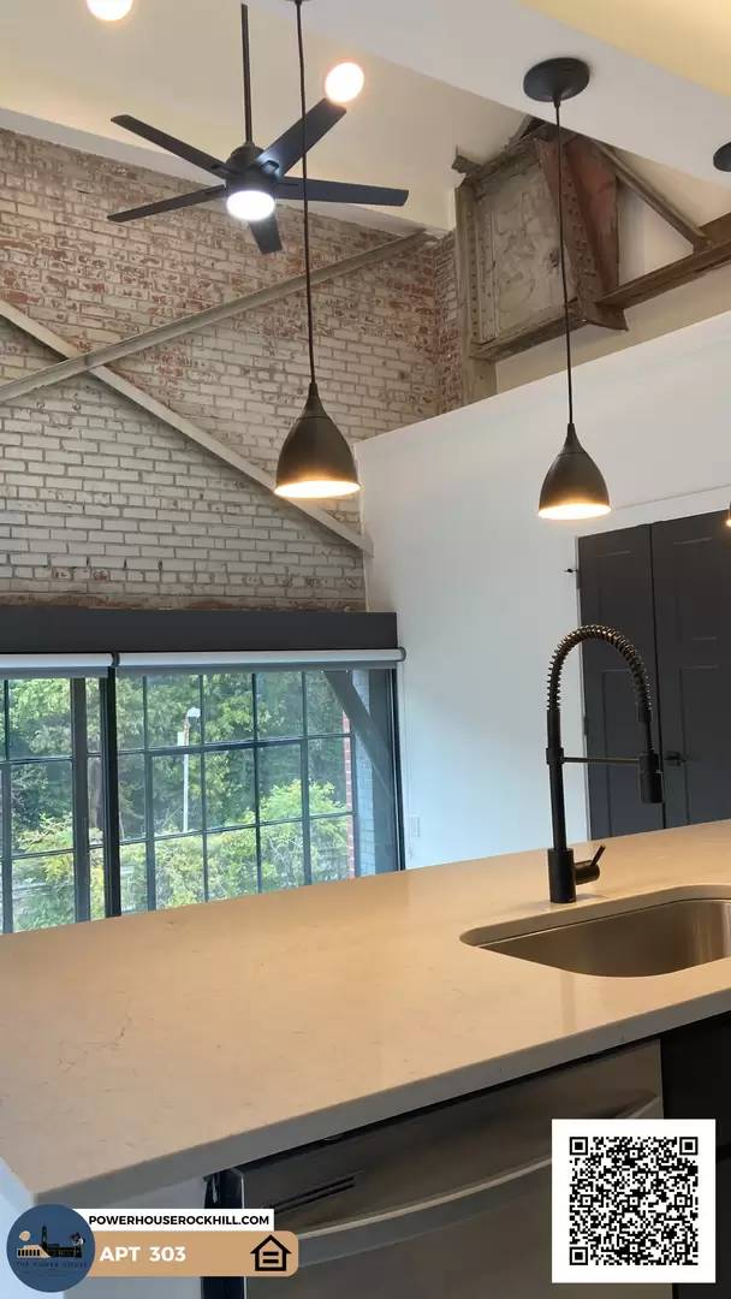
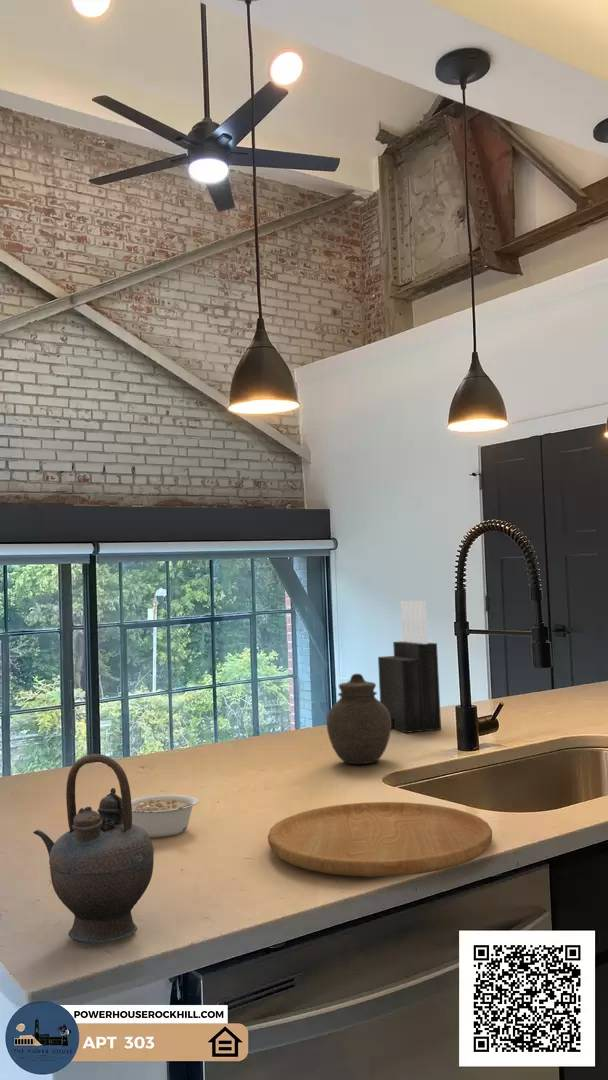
+ cutting board (379, 835)
+ jar (358, 717)
+ legume (161, 813)
+ knife block (403, 664)
+ teapot (91, 842)
